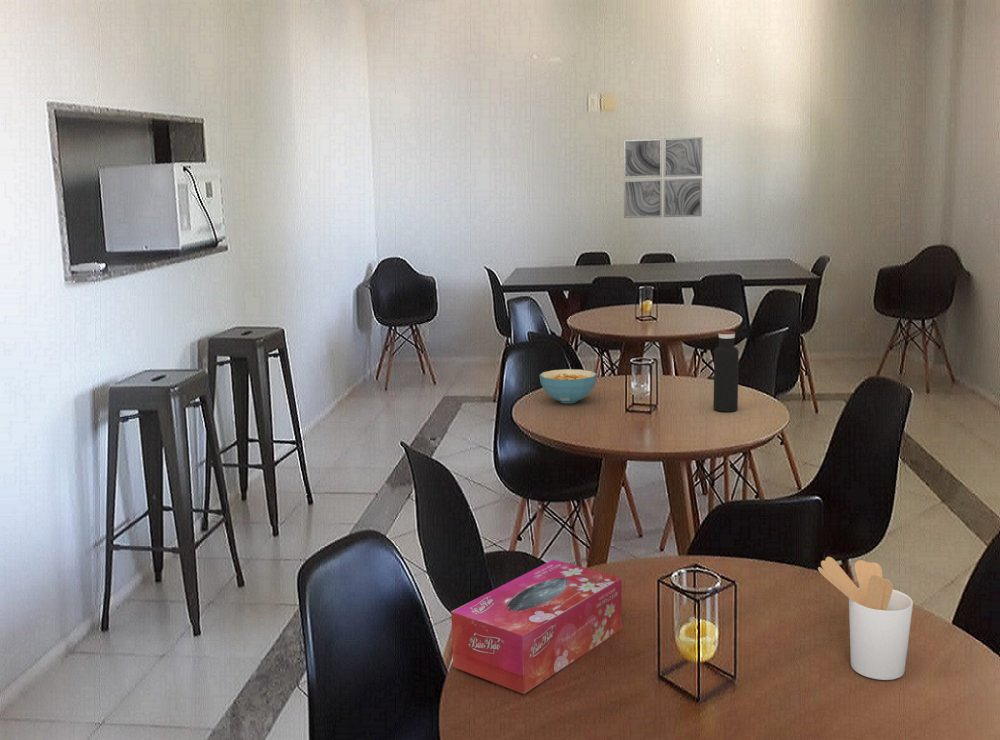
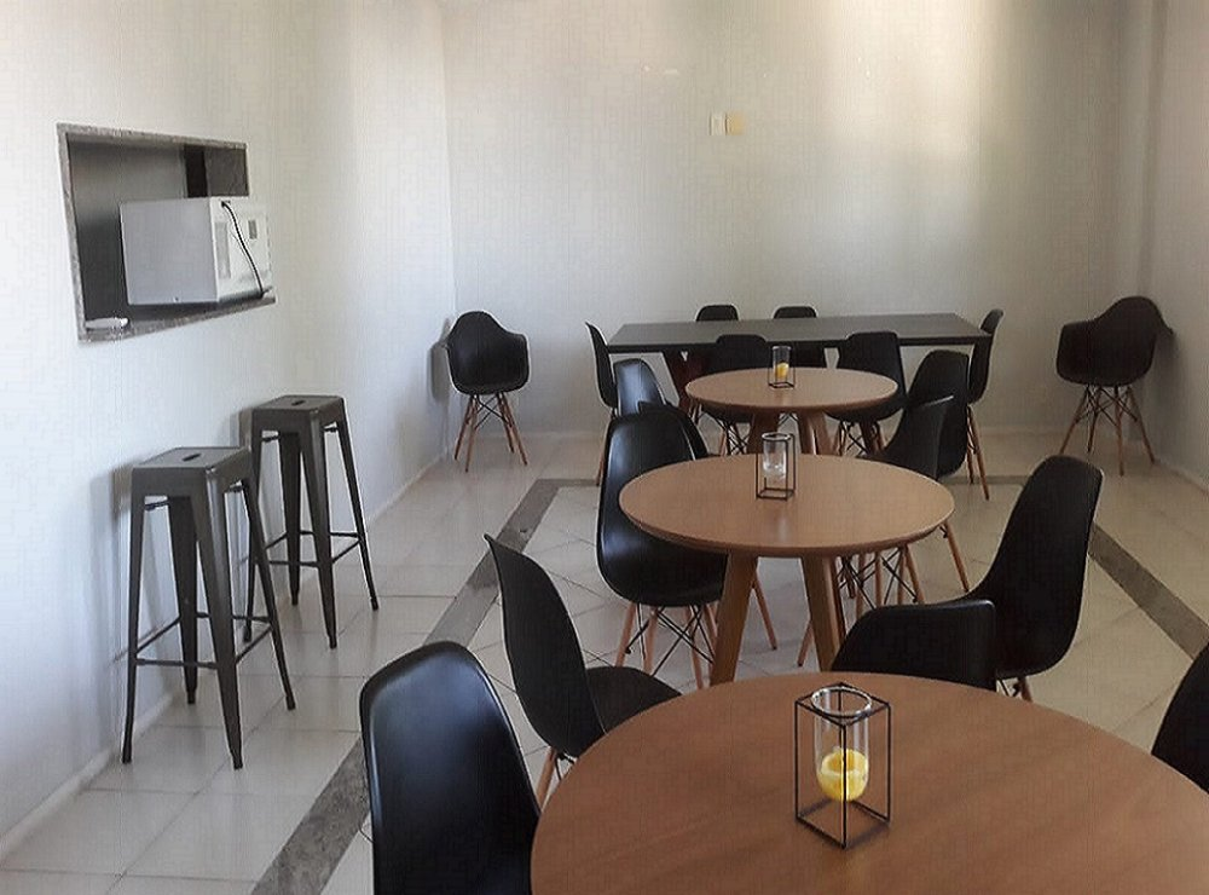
- wall art (661, 179)
- cereal bowl (568, 388)
- utensil holder (862, 614)
- water bottle (726, 370)
- tissue box (539, 620)
